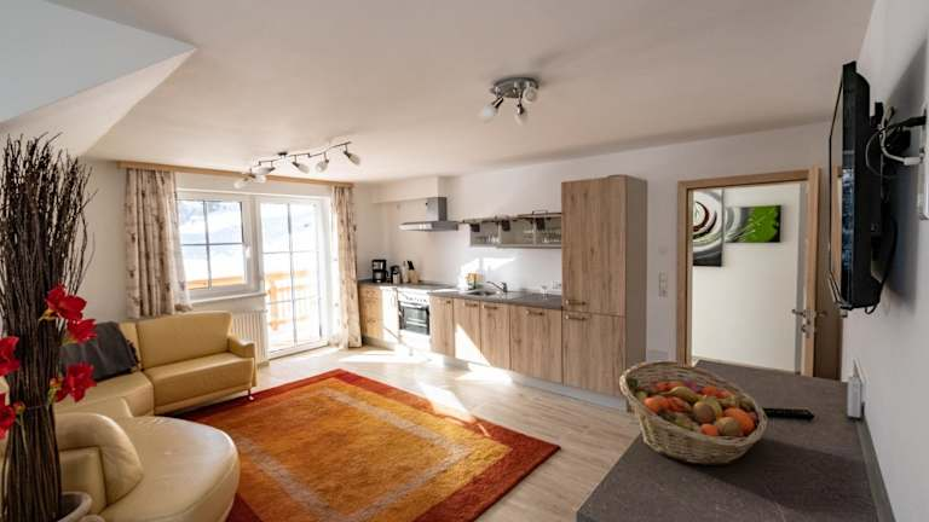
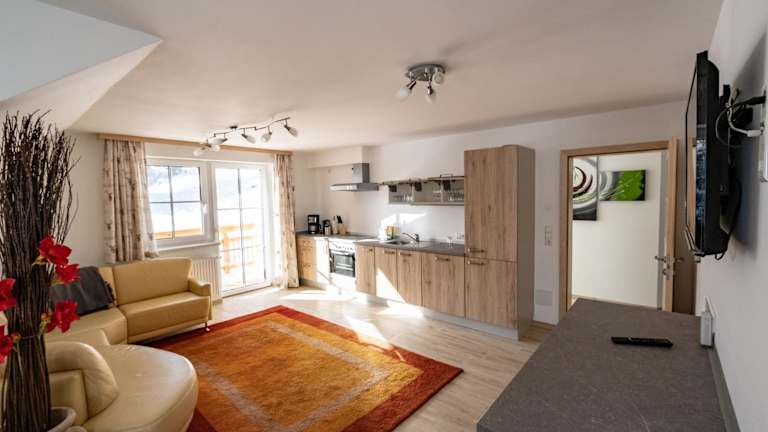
- fruit basket (689, 407)
